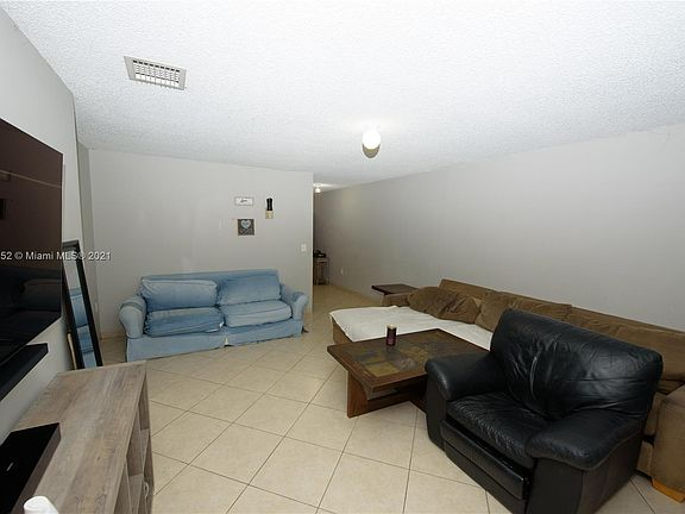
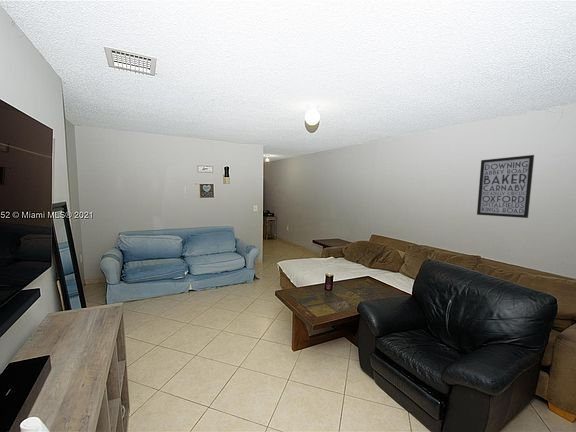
+ wall art (503, 187)
